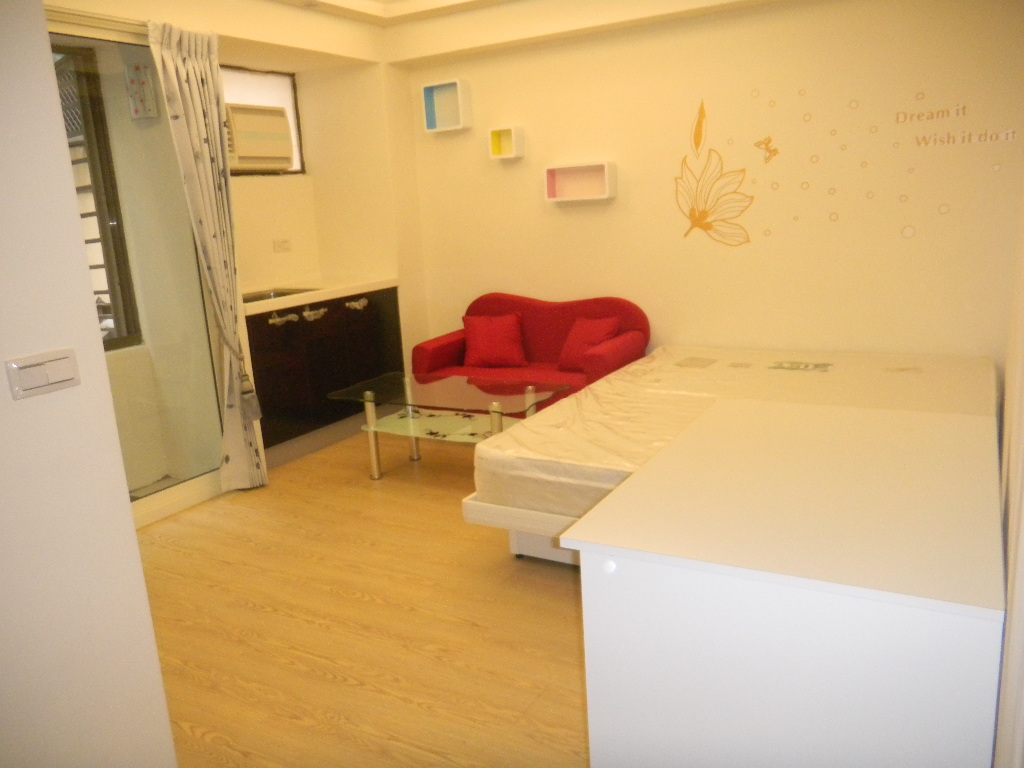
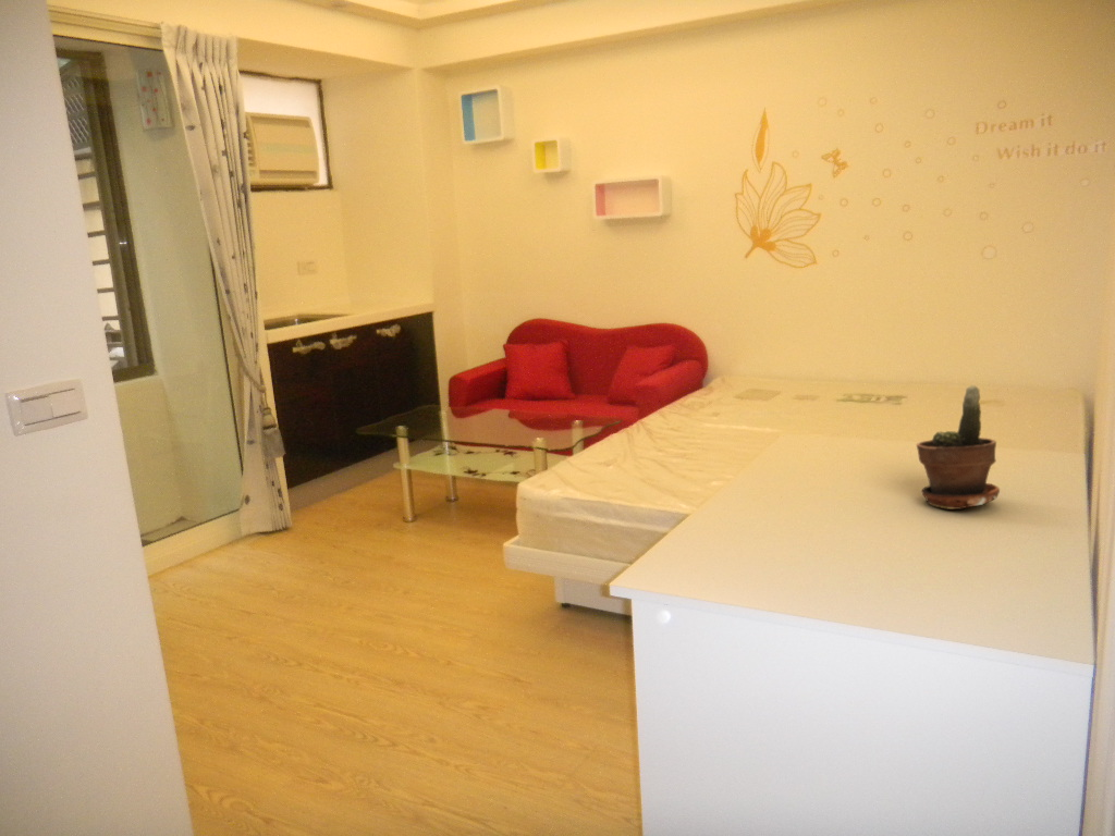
+ potted plant (957, 447)
